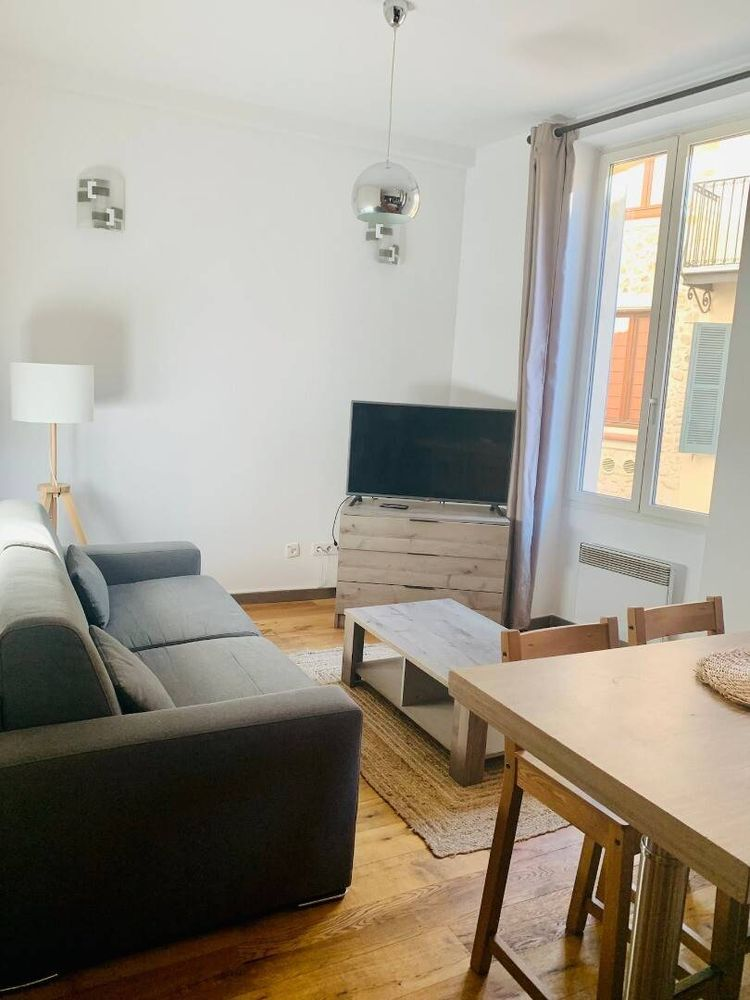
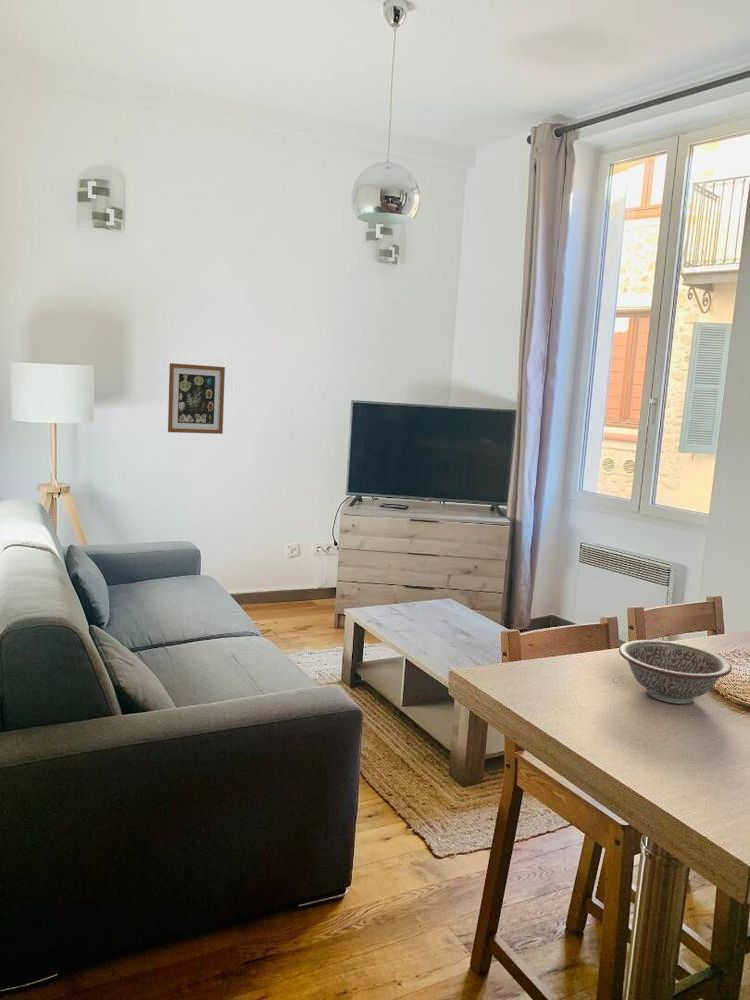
+ wall art (196, 399)
+ decorative bowl (671, 675)
